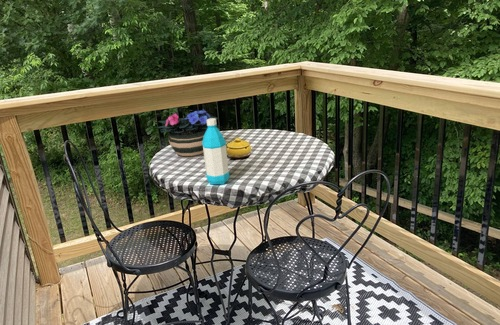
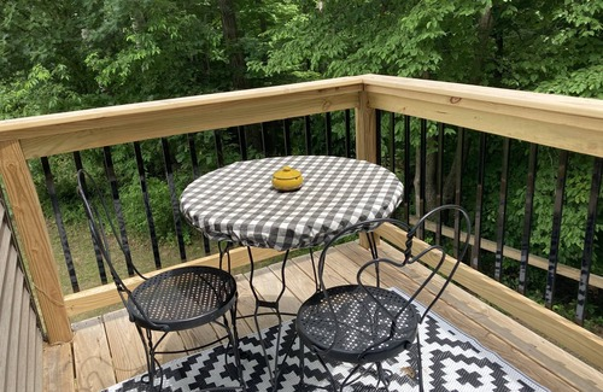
- potted flower (189, 131)
- water bottle (214, 151)
